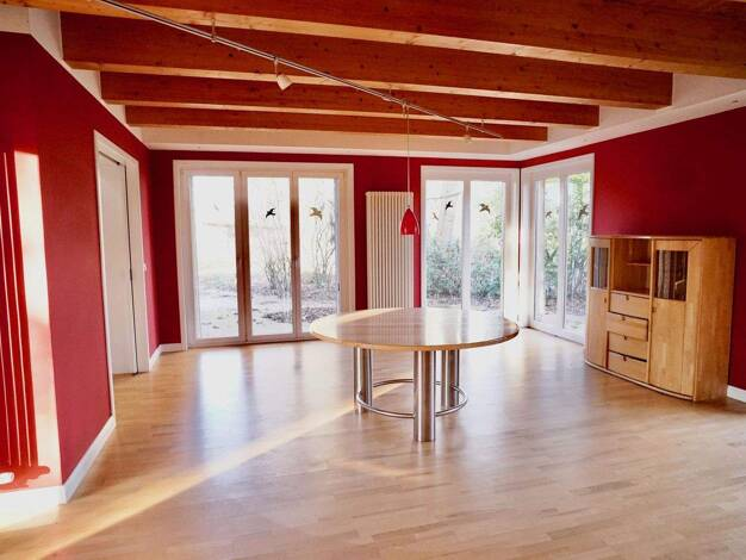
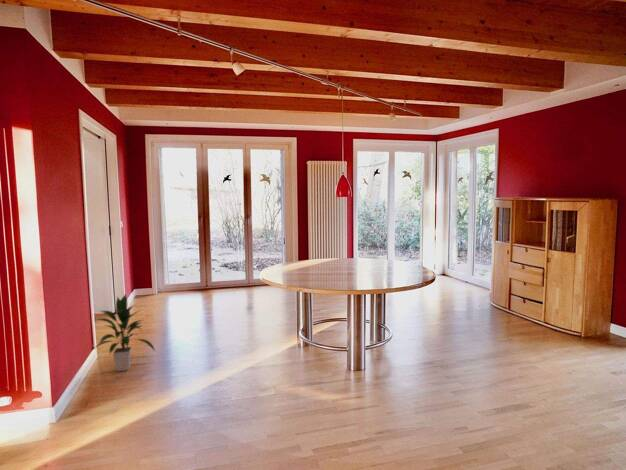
+ indoor plant (123, 333)
